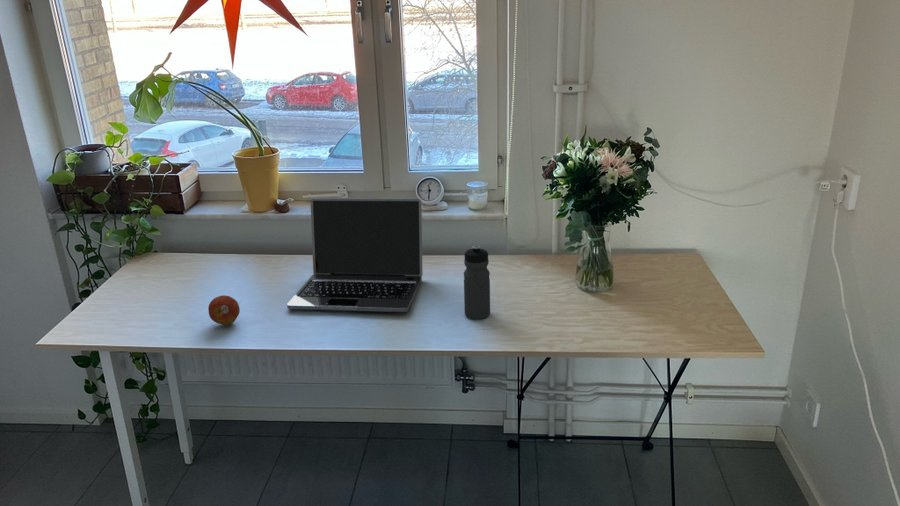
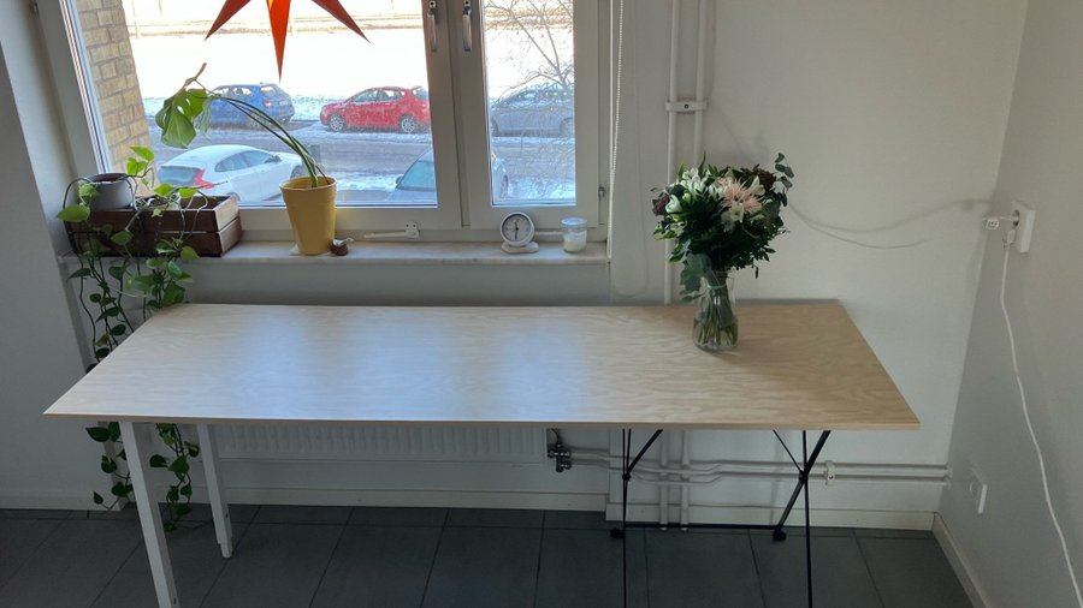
- fruit (224, 310)
- laptop (356, 252)
- water bottle (476, 281)
